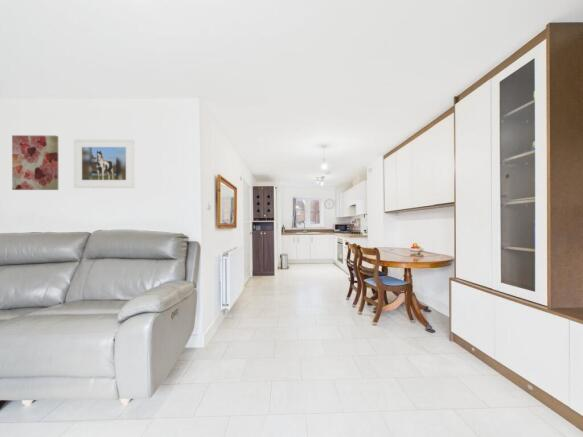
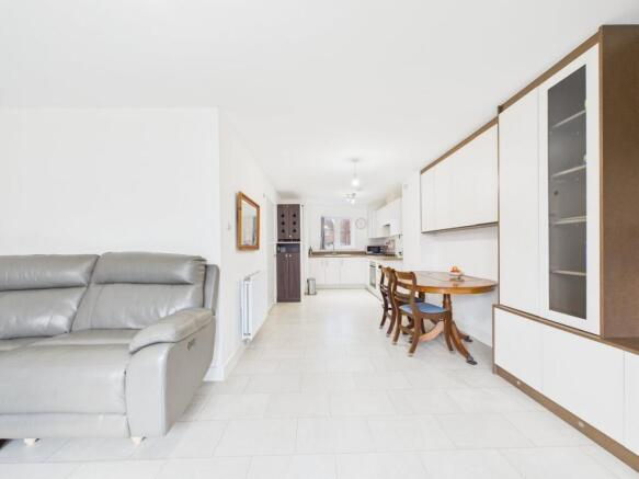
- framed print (104, 163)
- wall art (35, 162)
